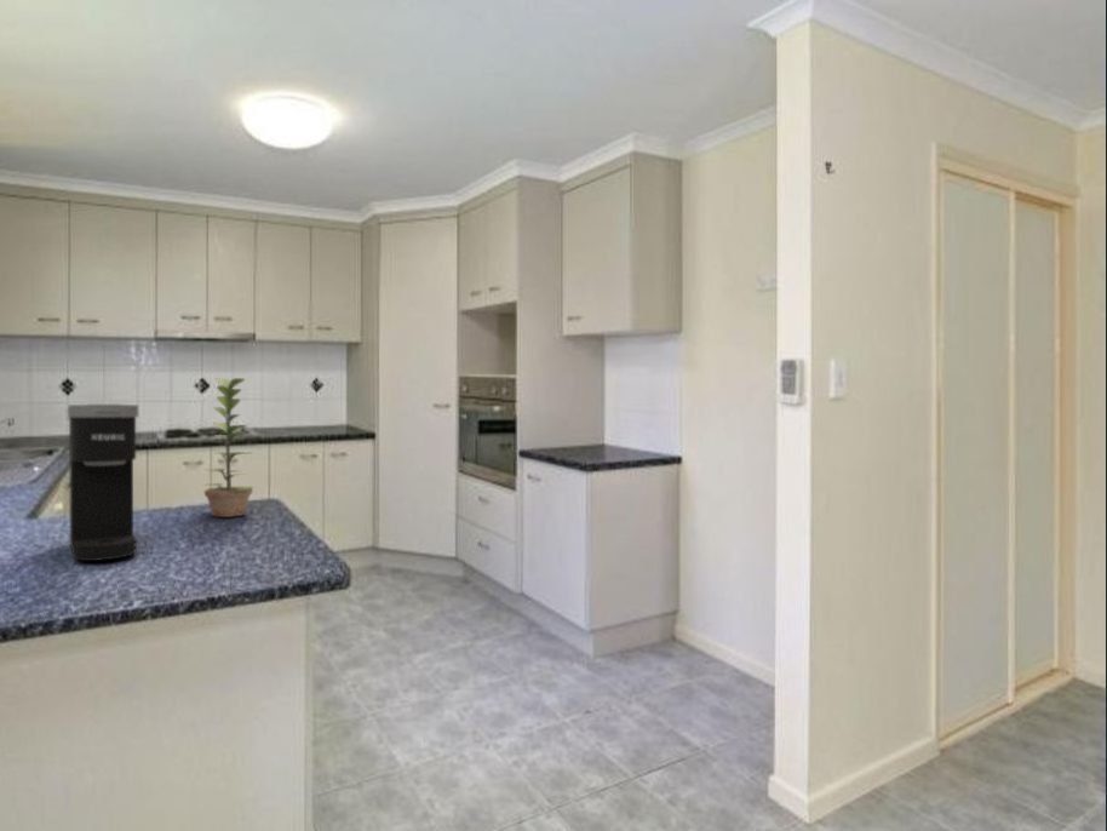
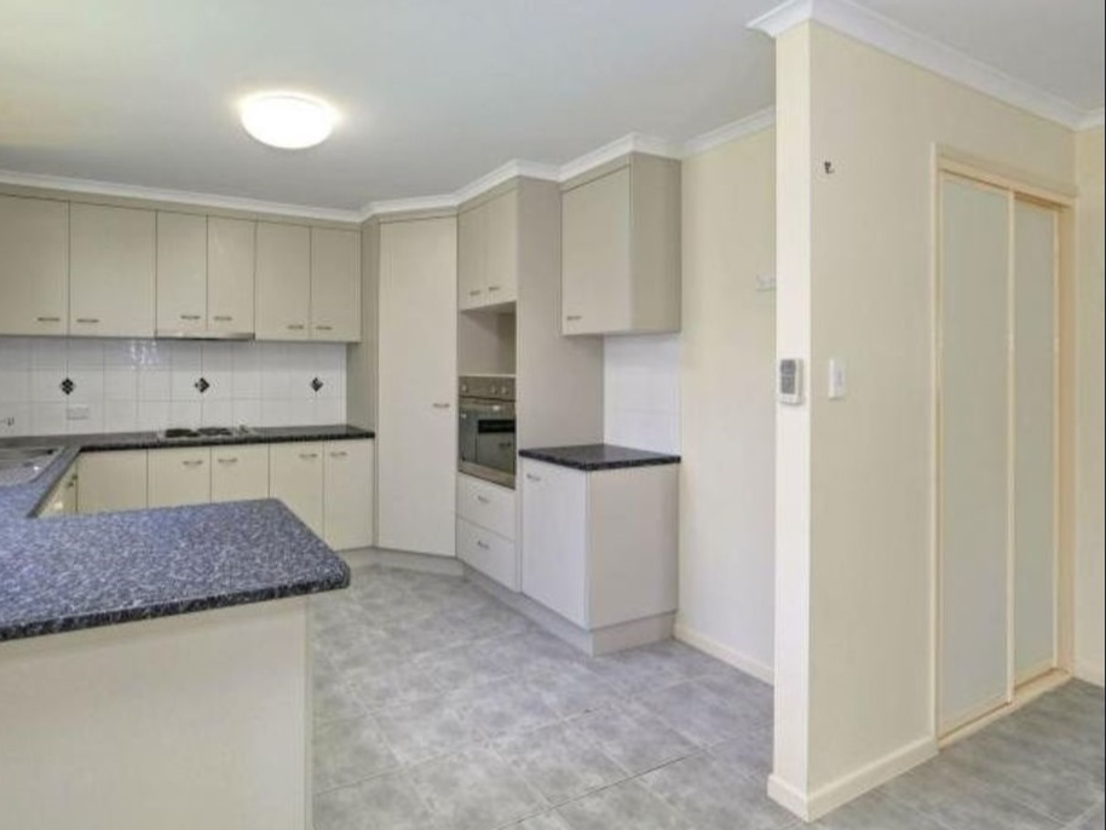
- coffee maker (102, 476)
- plant (226, 446)
